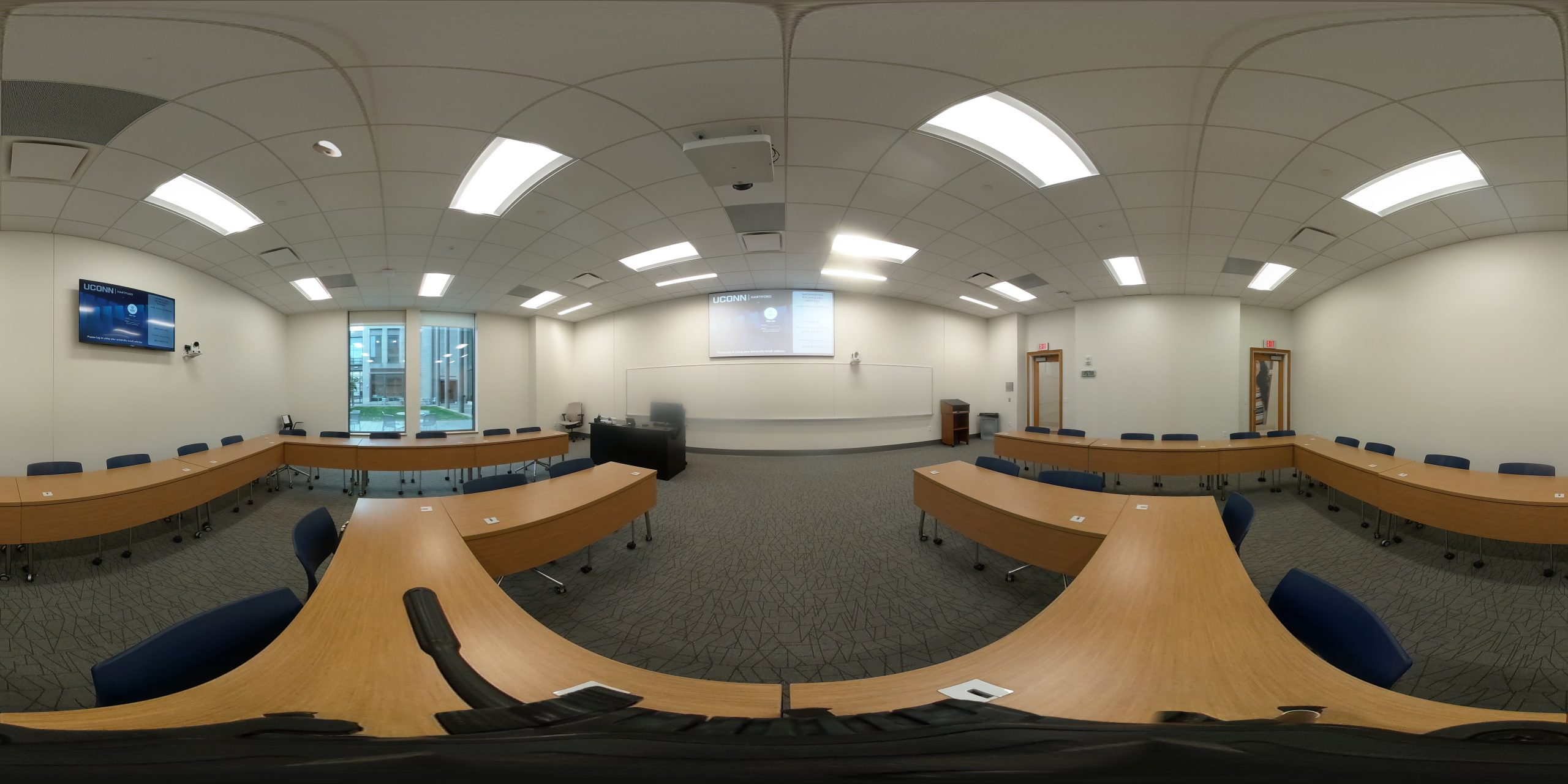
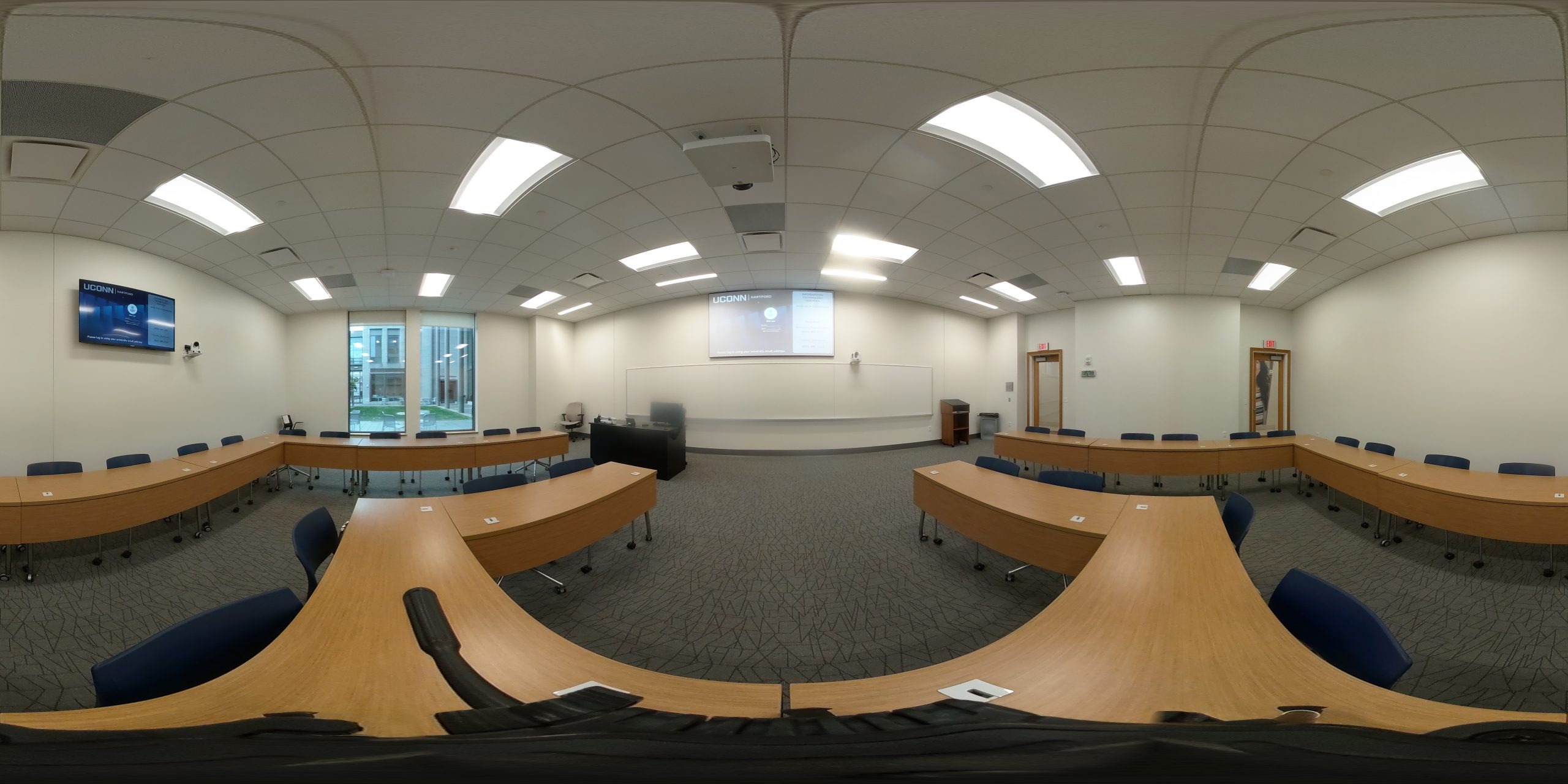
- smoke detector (327, 147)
